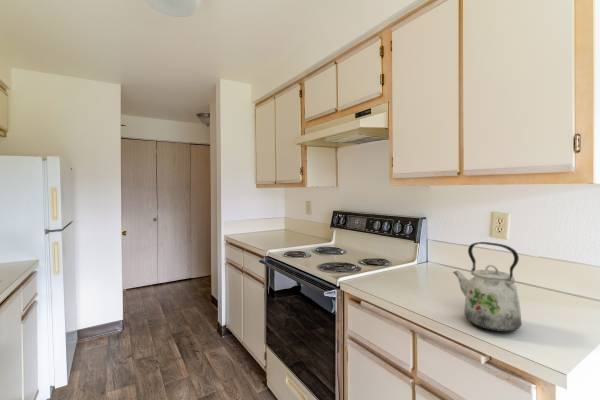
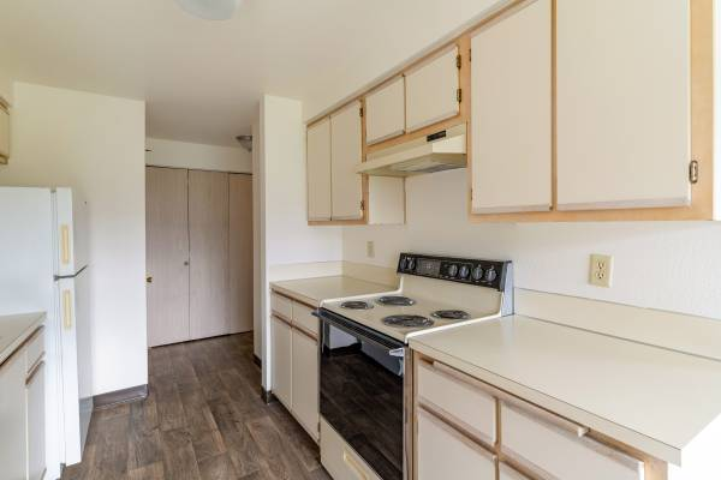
- kettle (482, 281)
